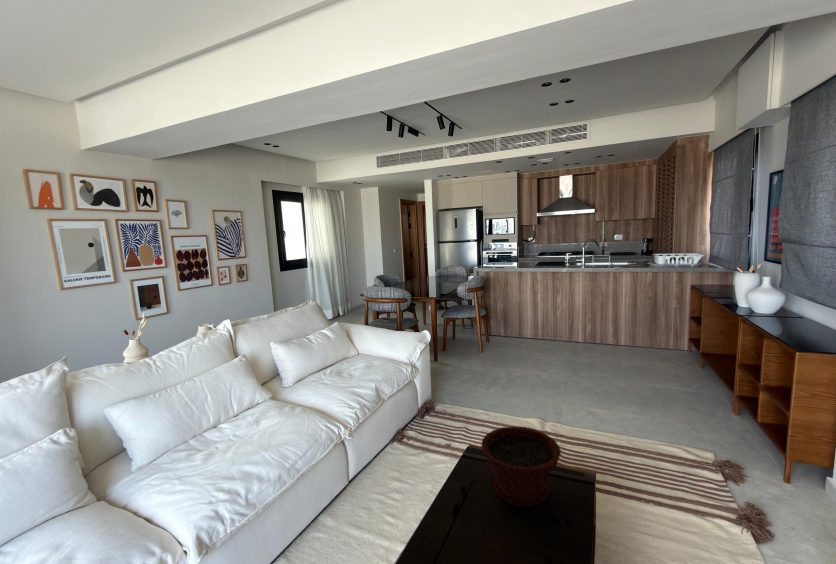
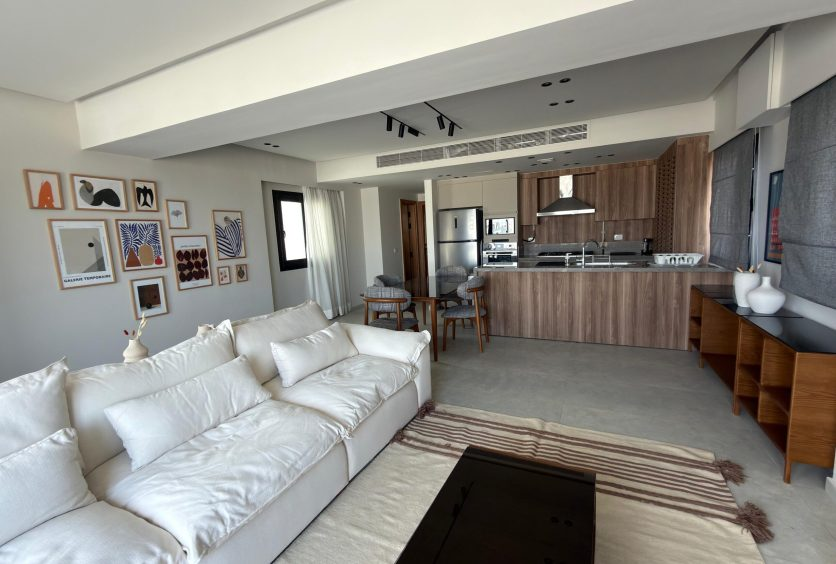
- plant pot (520, 469)
